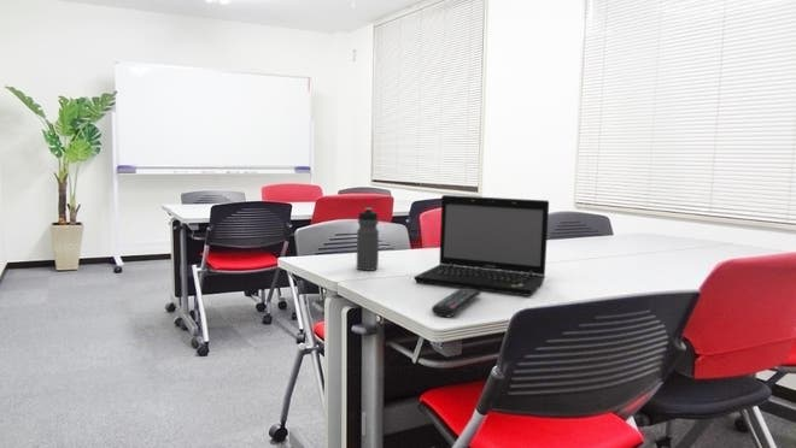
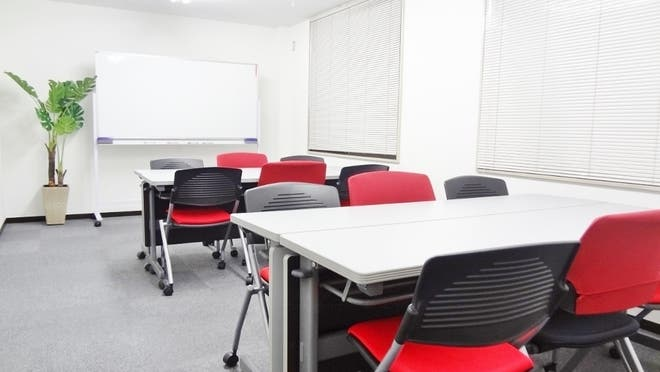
- remote control (457, 301)
- water bottle (368, 238)
- laptop (482, 241)
